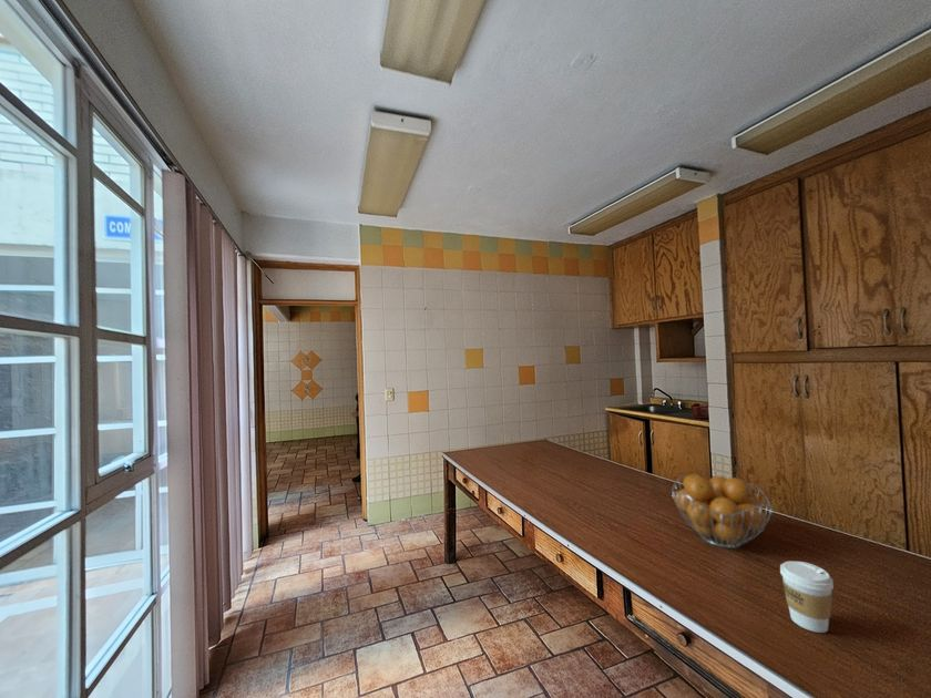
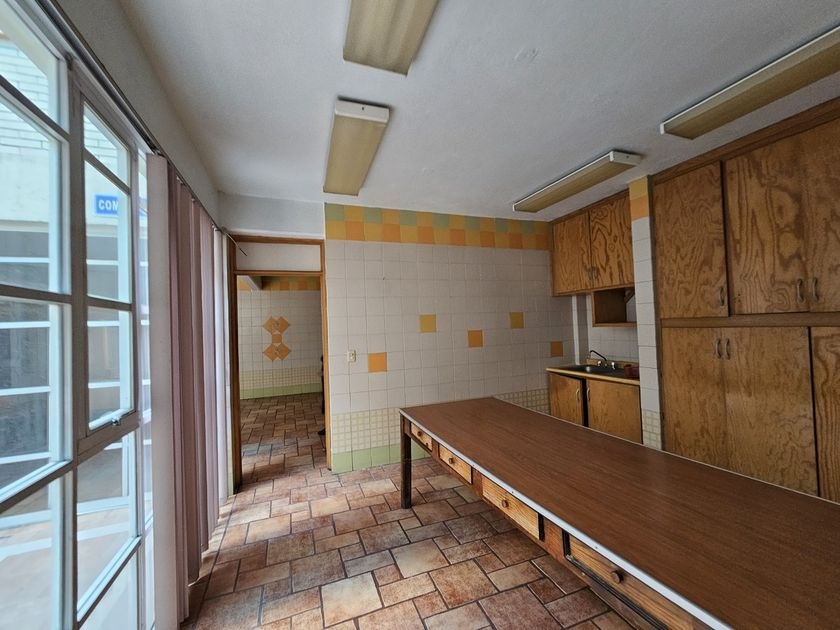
- coffee cup (807, 595)
- fruit basket (719, 507)
